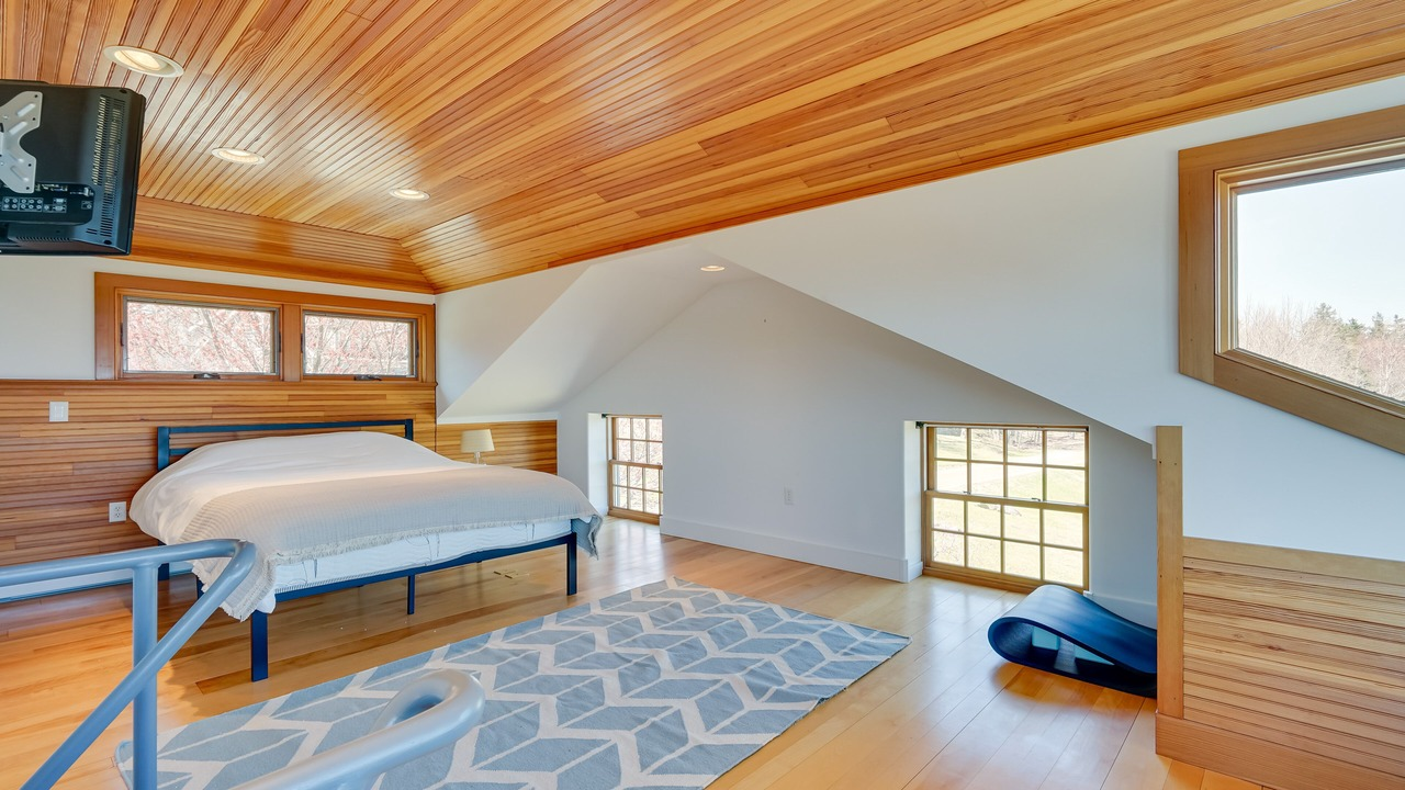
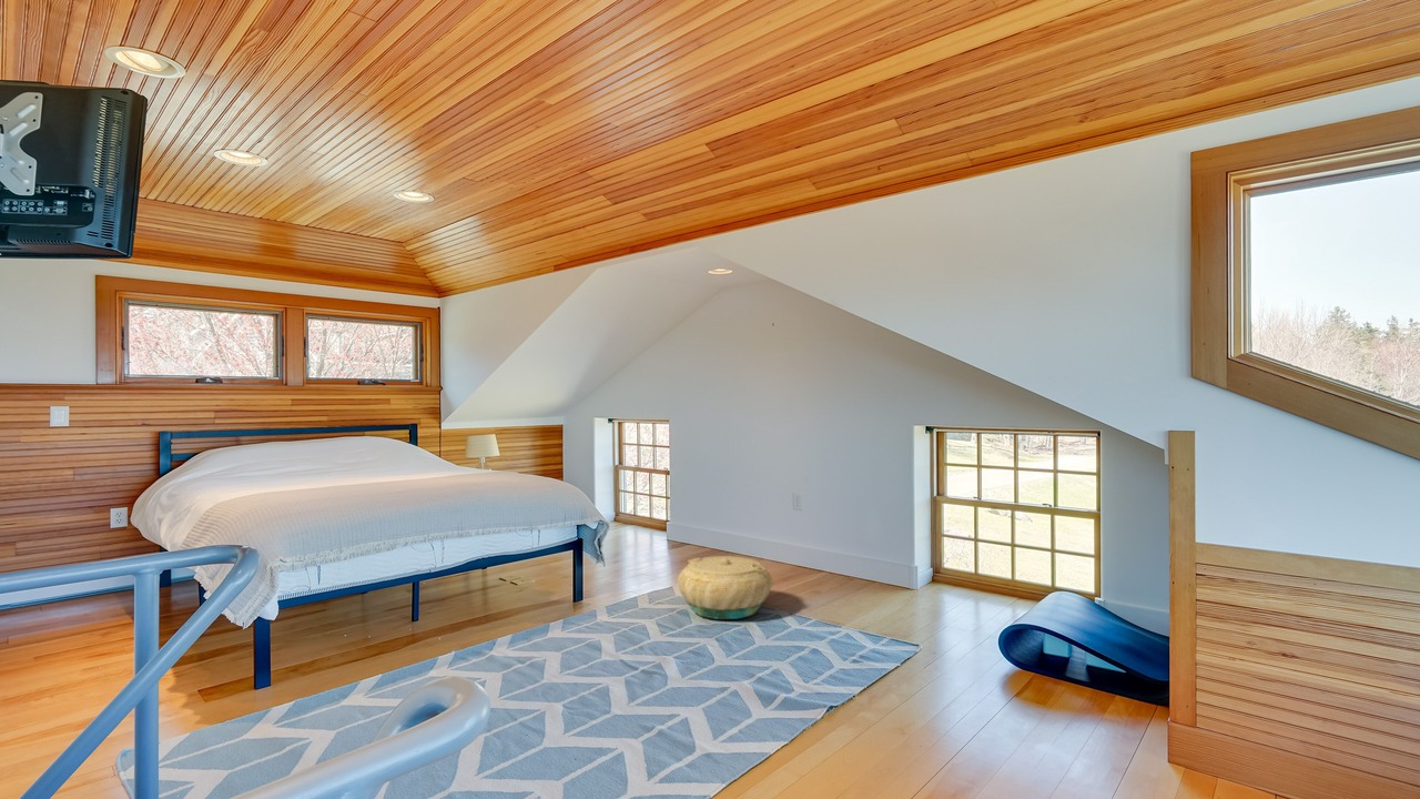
+ basket (724, 584)
